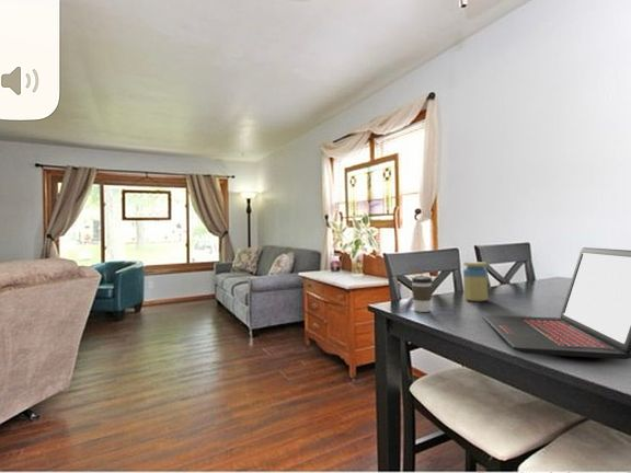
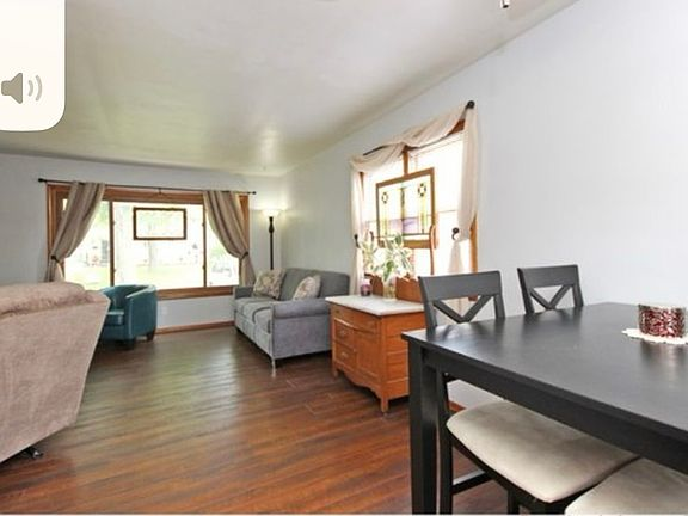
- laptop (565, 298)
- coffee cup (422, 293)
- jar (475, 280)
